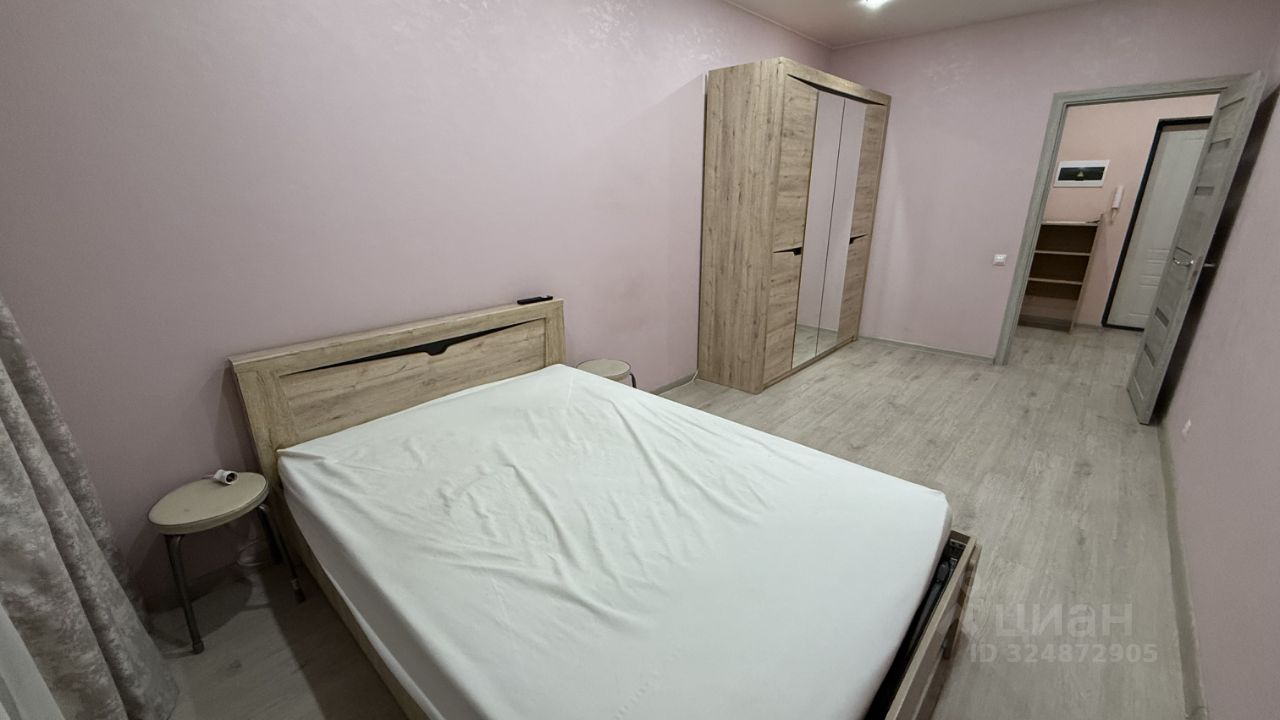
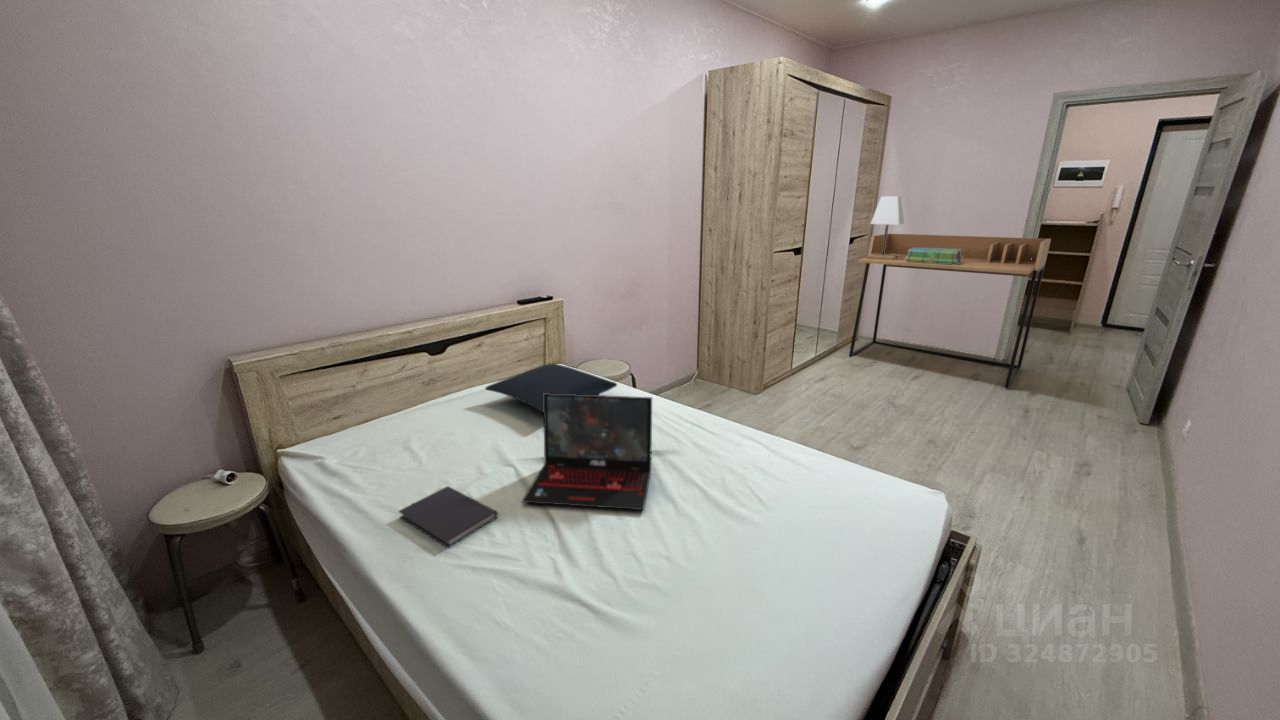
+ lamp (886, 227)
+ desk (943, 270)
+ diary (448, 514)
+ pillow (551, 386)
+ stack of books (934, 255)
+ laptop (590, 448)
